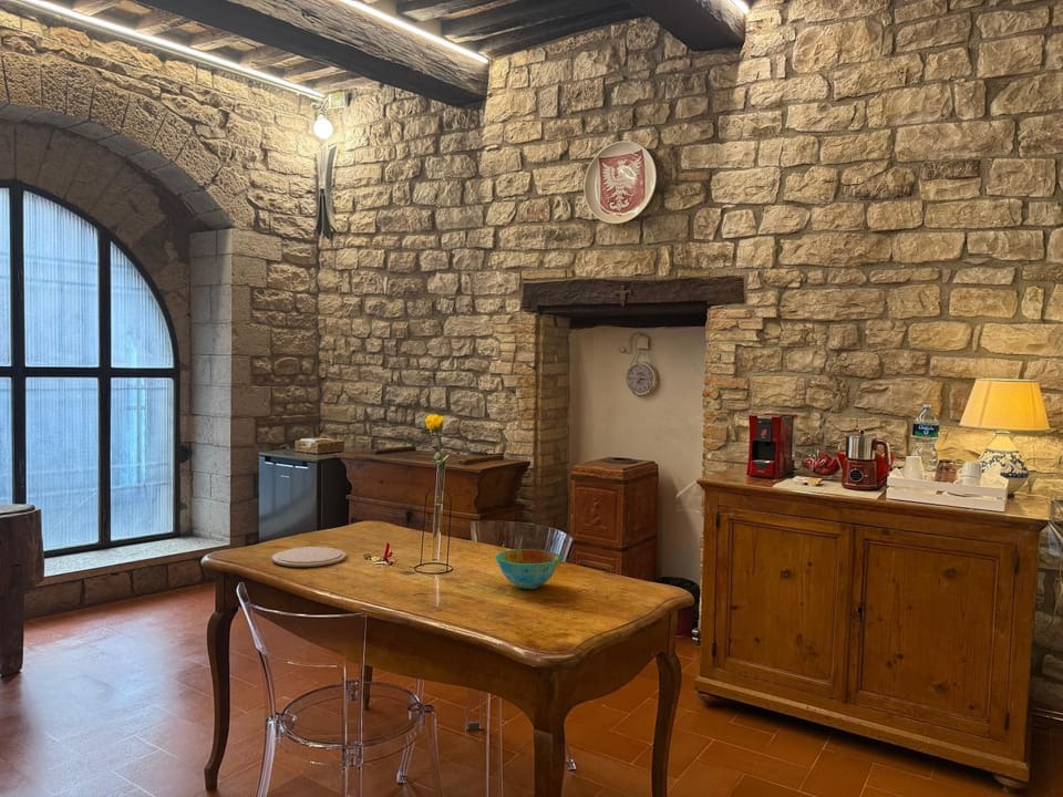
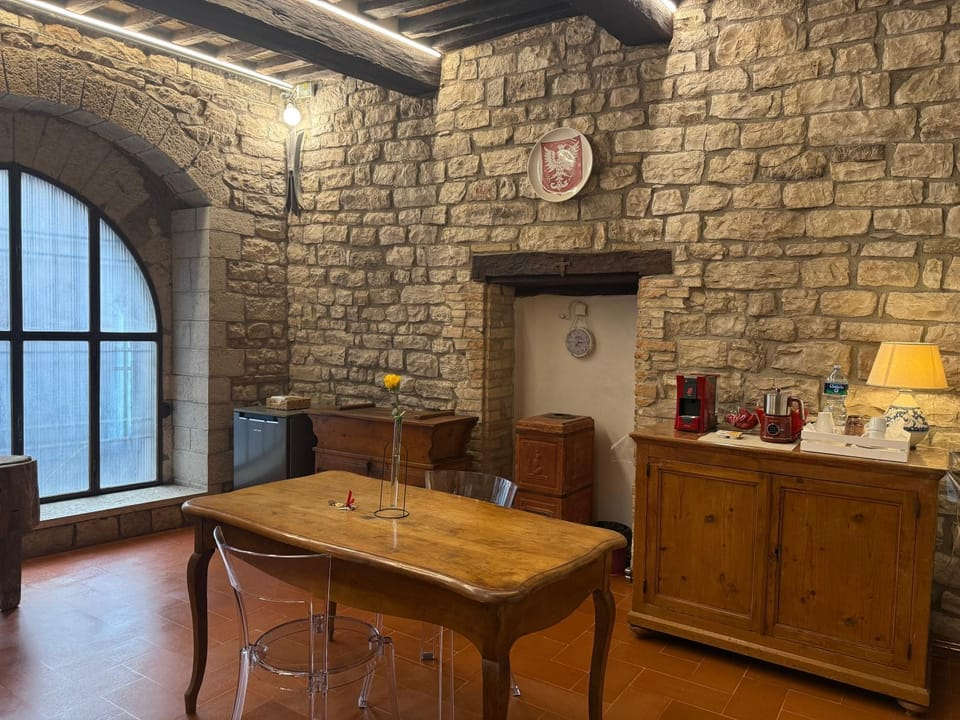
- plate (309, 556)
- bowl (527, 570)
